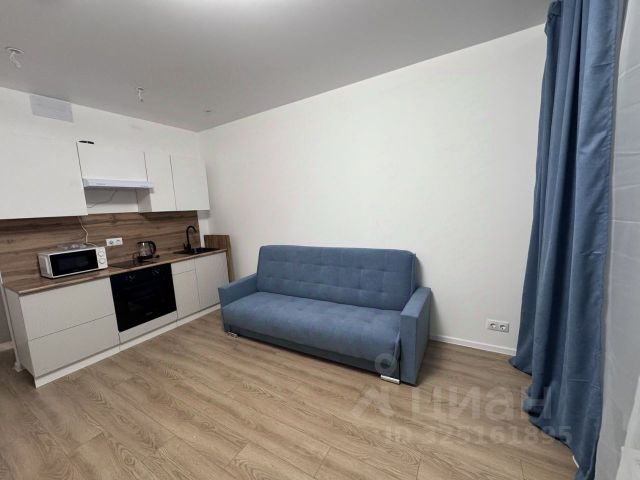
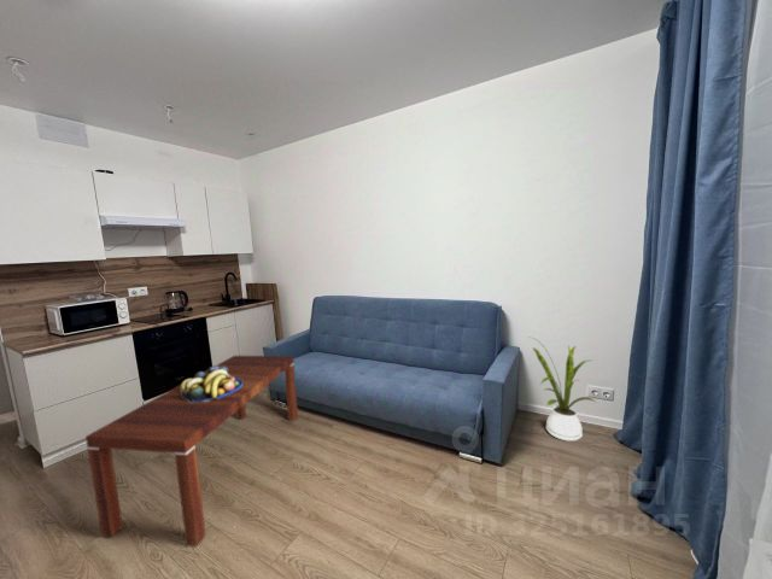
+ fruit bowl (212, 379)
+ house plant (560, 385)
+ coffee table (220, 423)
